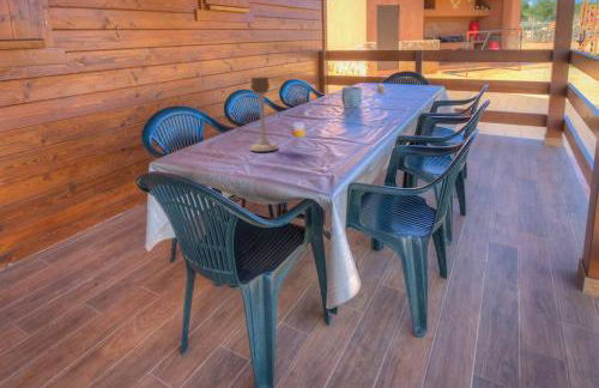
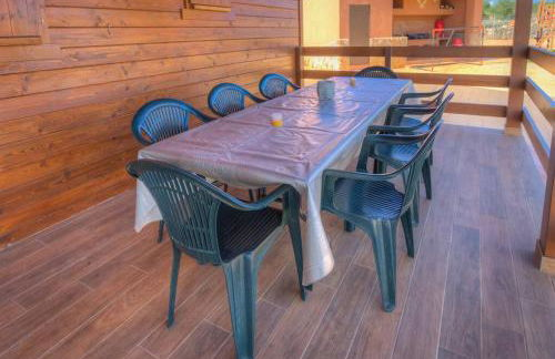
- candle holder (261, 114)
